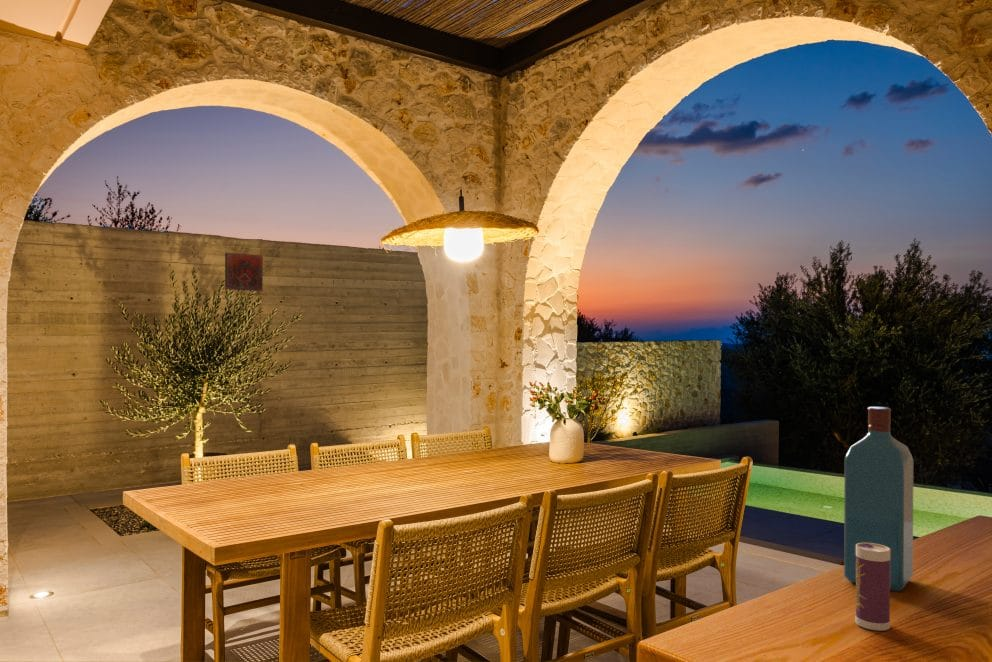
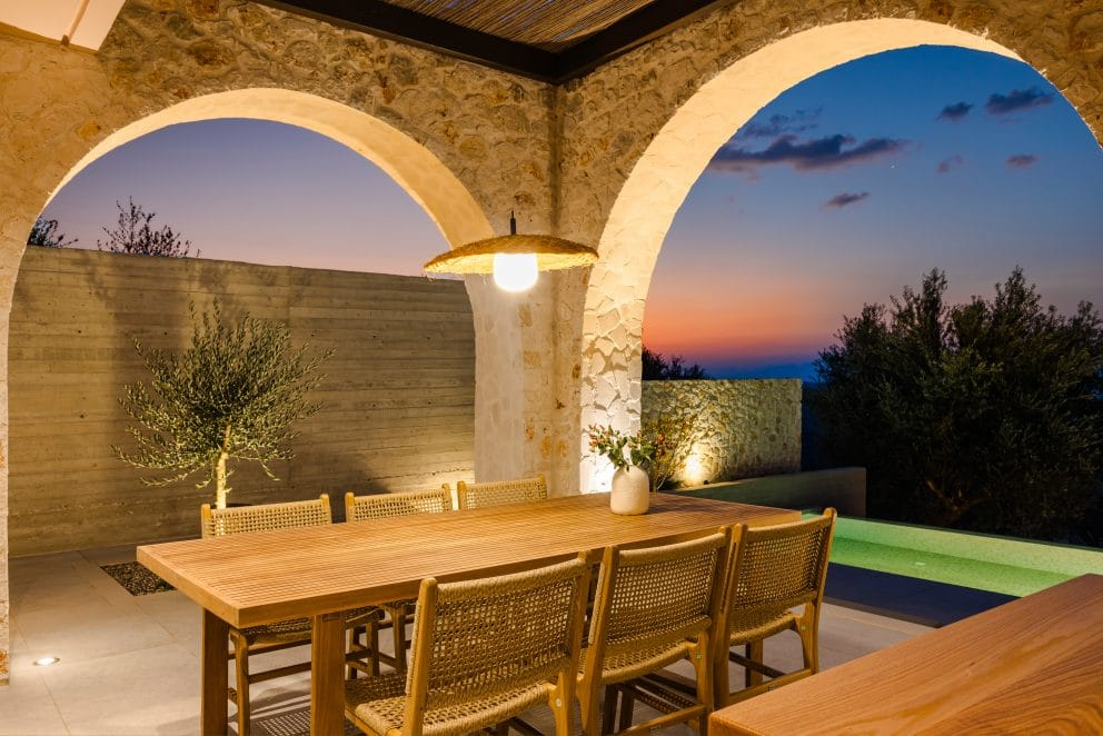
- decorative tile (244, 272)
- liquor (878, 493)
- beverage can (872, 585)
